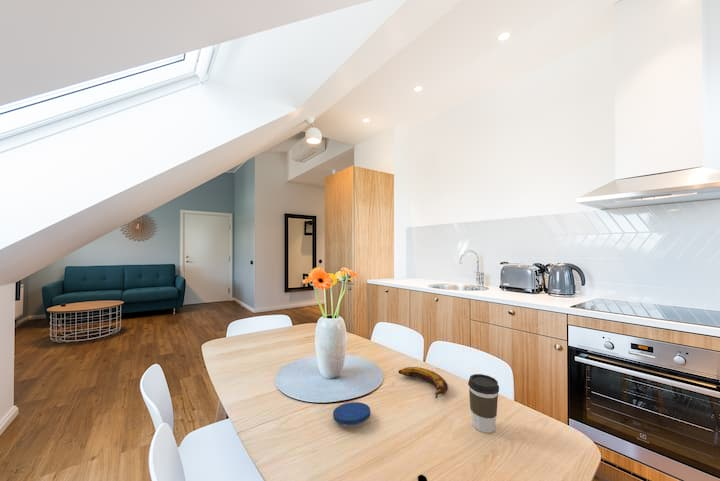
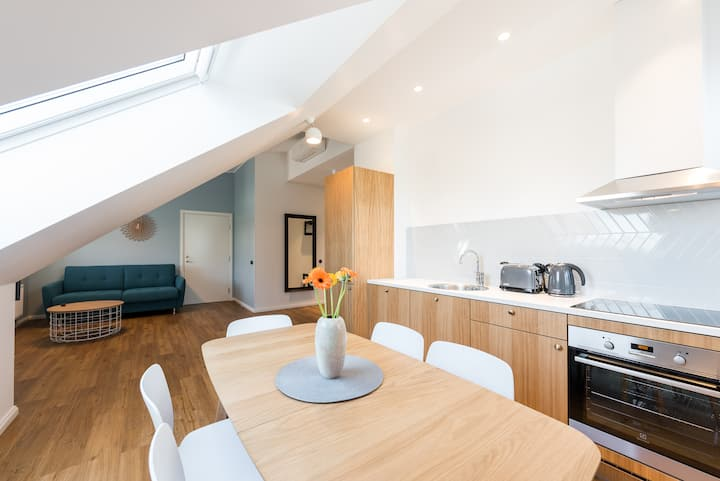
- plate (366, 419)
- coffee cup (483, 402)
- banana (423, 379)
